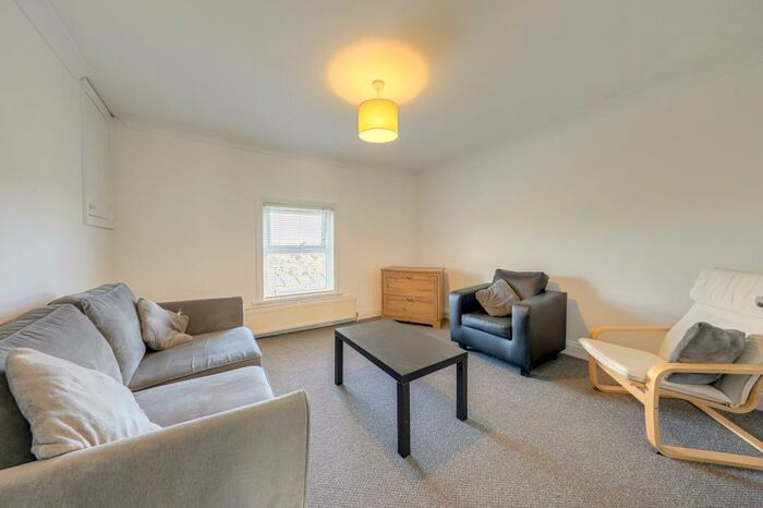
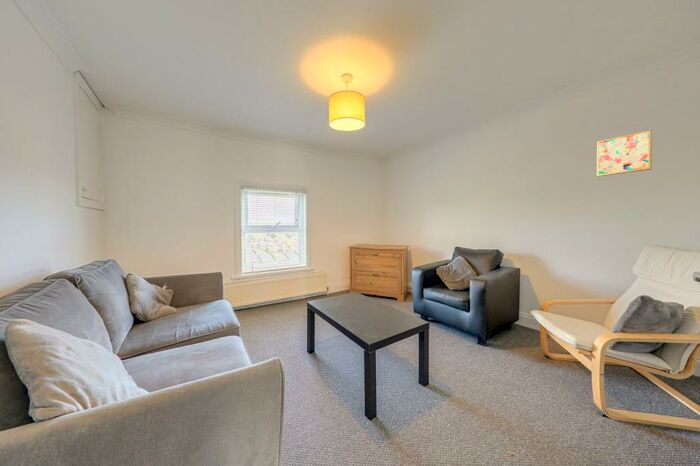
+ wall art (622, 154)
